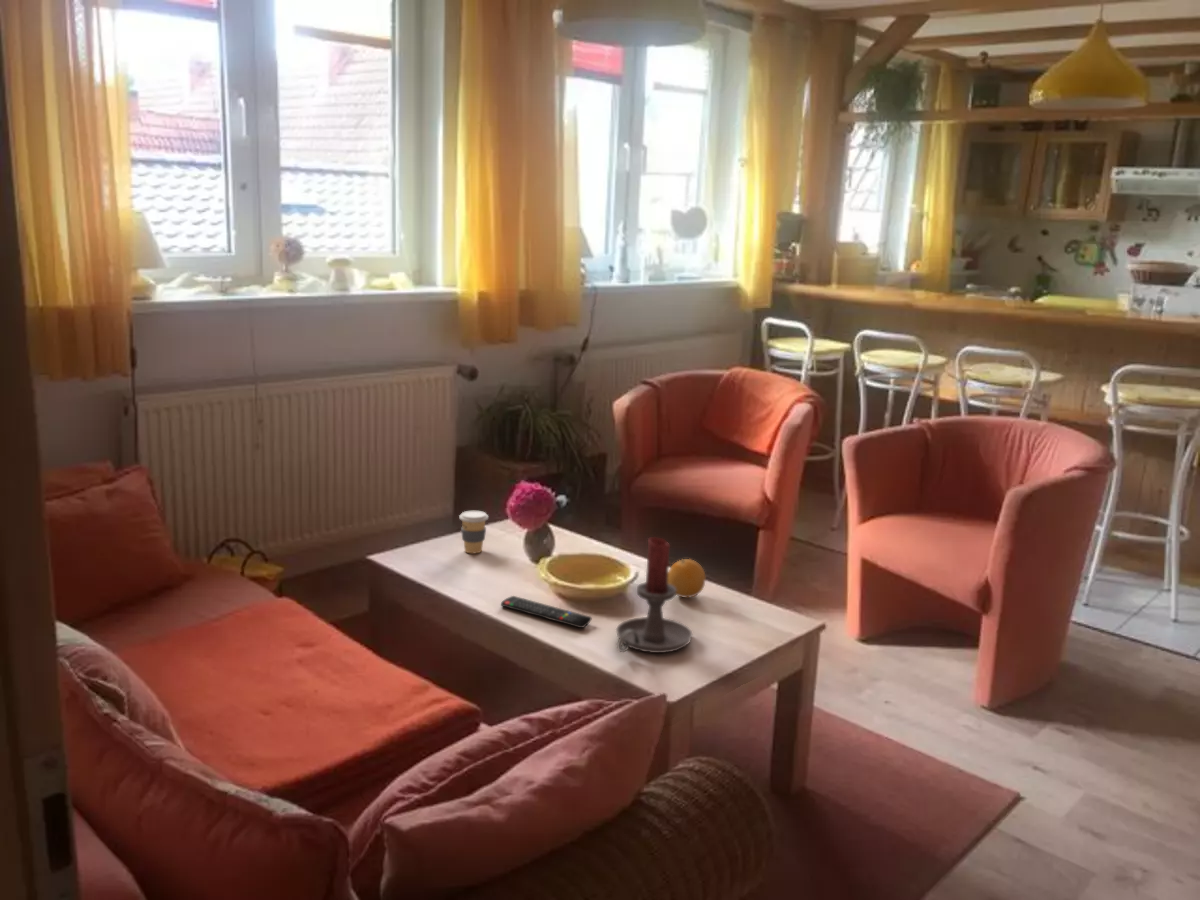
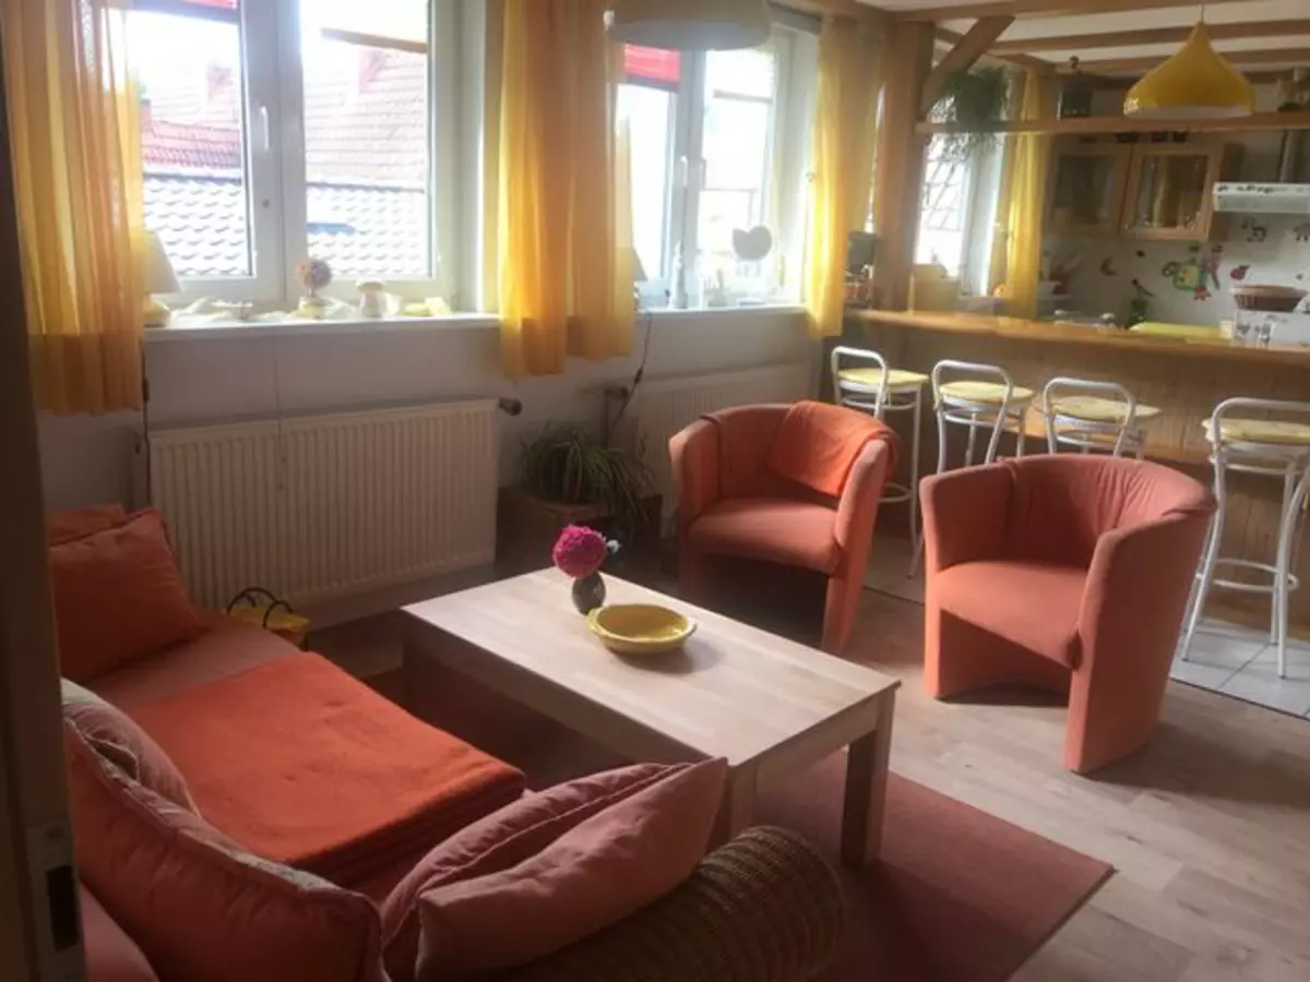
- coffee cup (473, 532)
- remote control (544, 611)
- candle holder (650, 593)
- fruit (686, 578)
